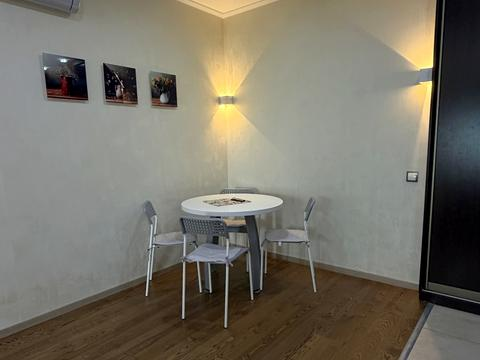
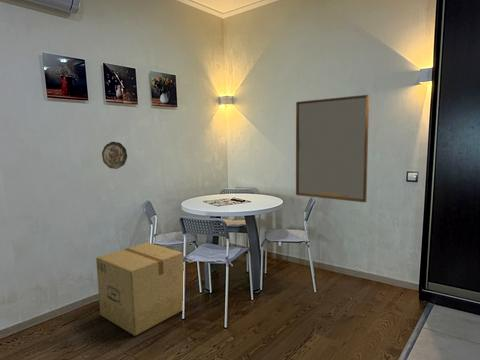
+ home mirror (329, 149)
+ cardboard box (141, 283)
+ decorative plate (114, 155)
